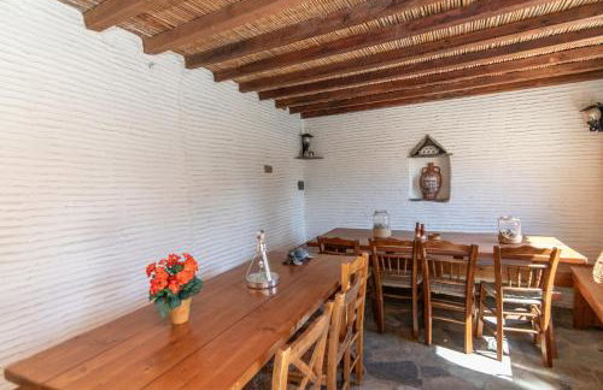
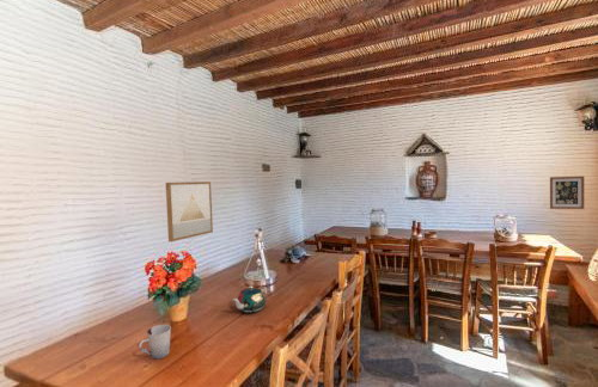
+ teapot (250, 297)
+ wall art (190, 209)
+ cup (154, 343)
+ wall art (566, 192)
